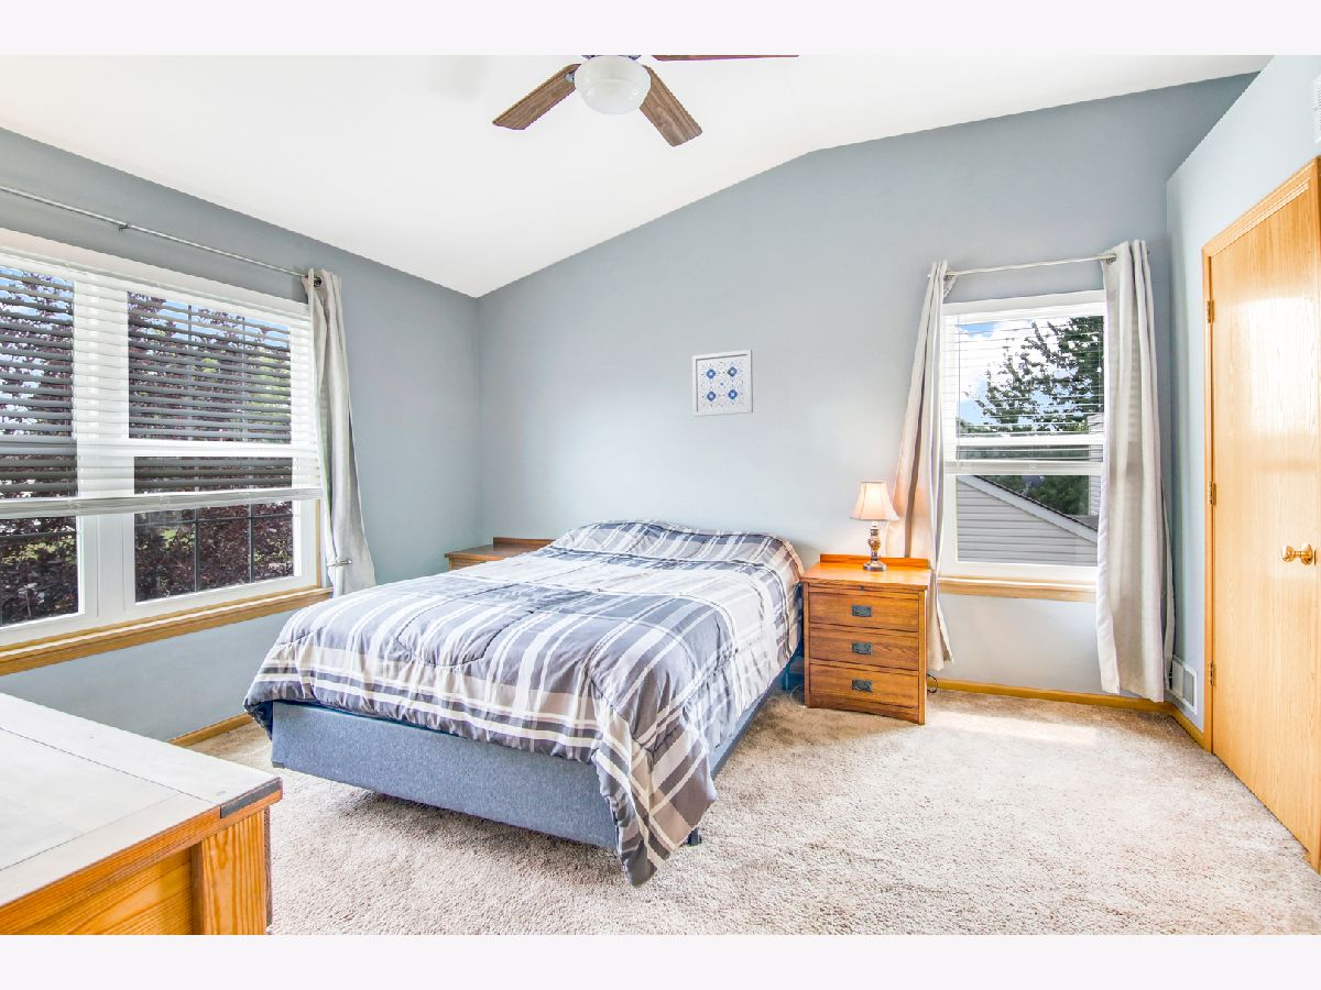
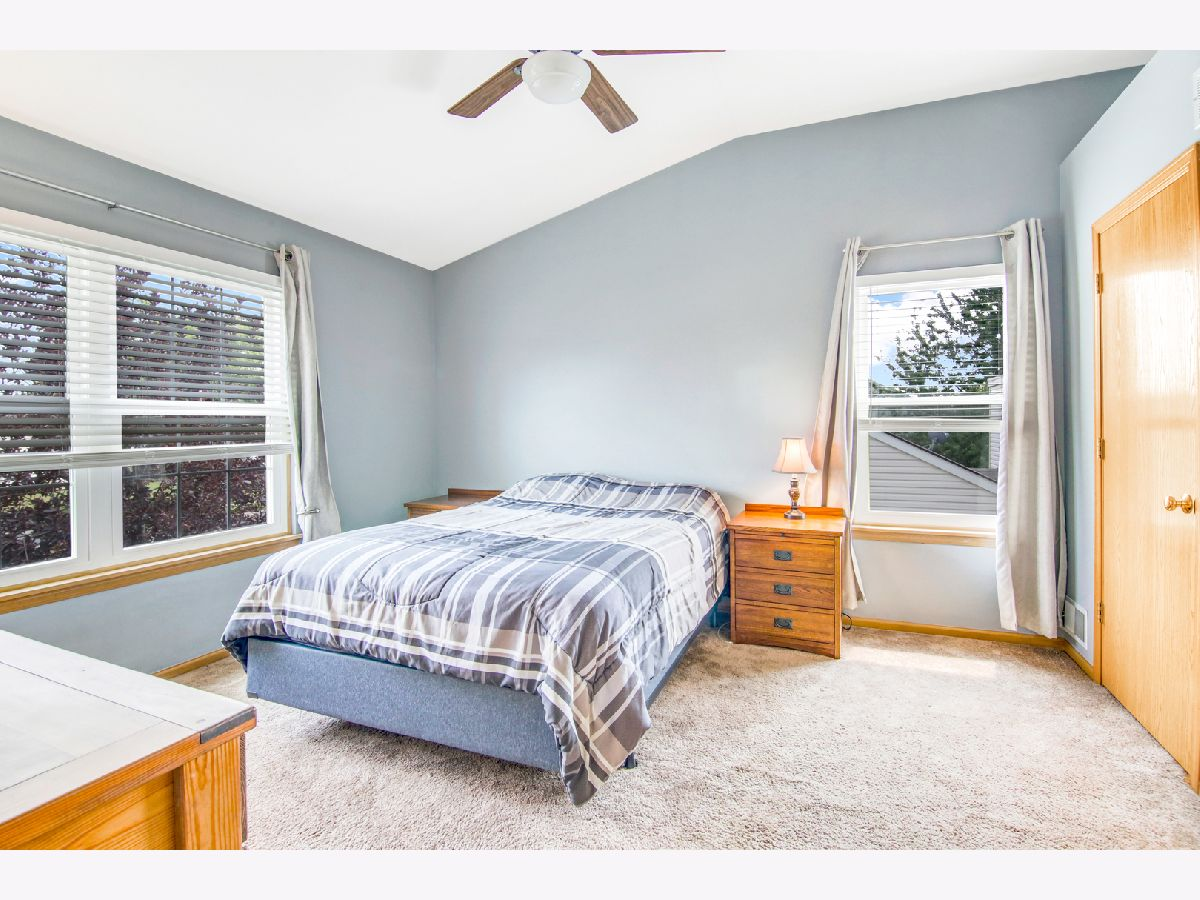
- wall art (722, 383)
